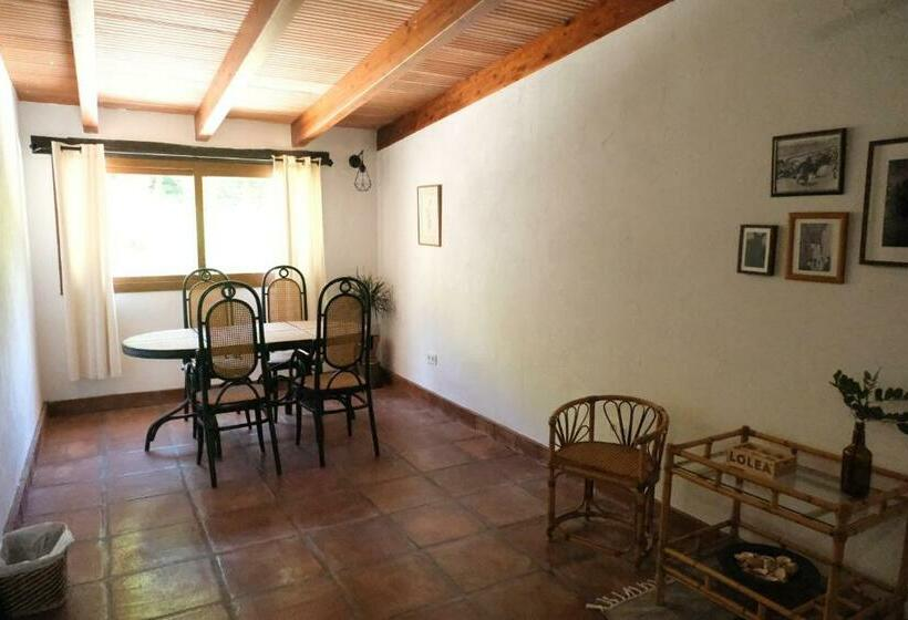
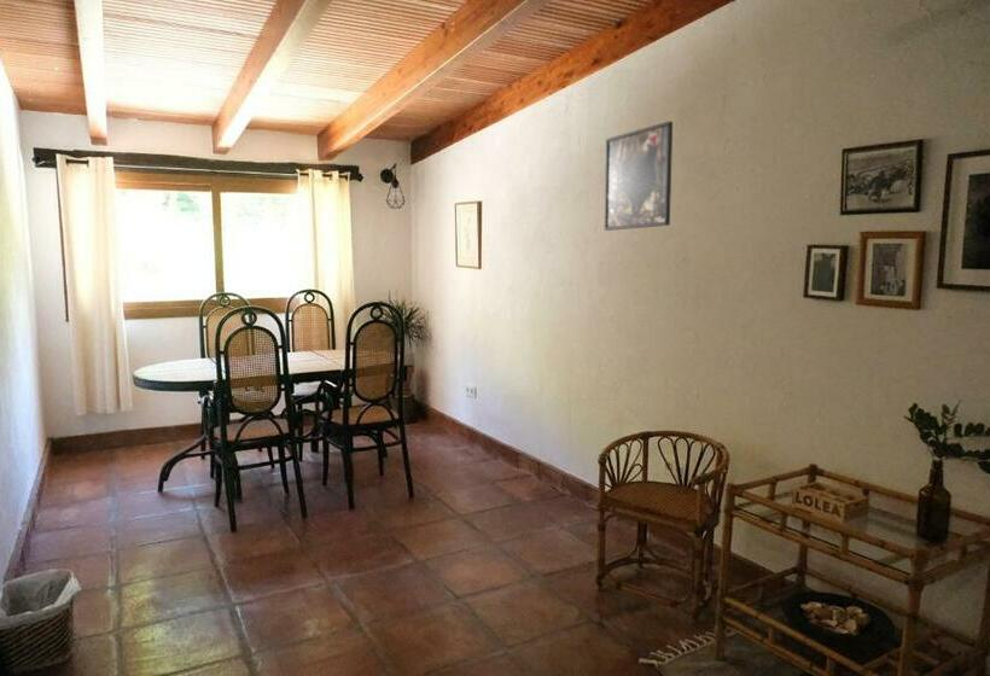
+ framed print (635, 179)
